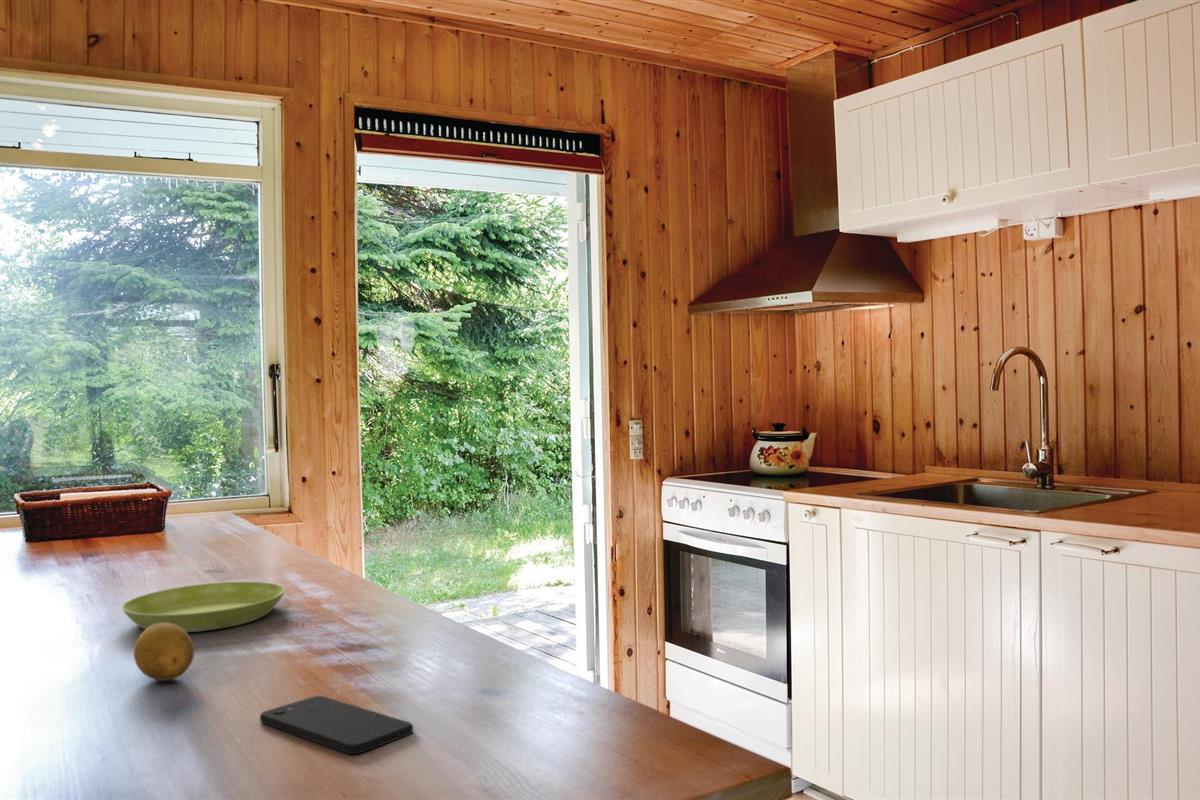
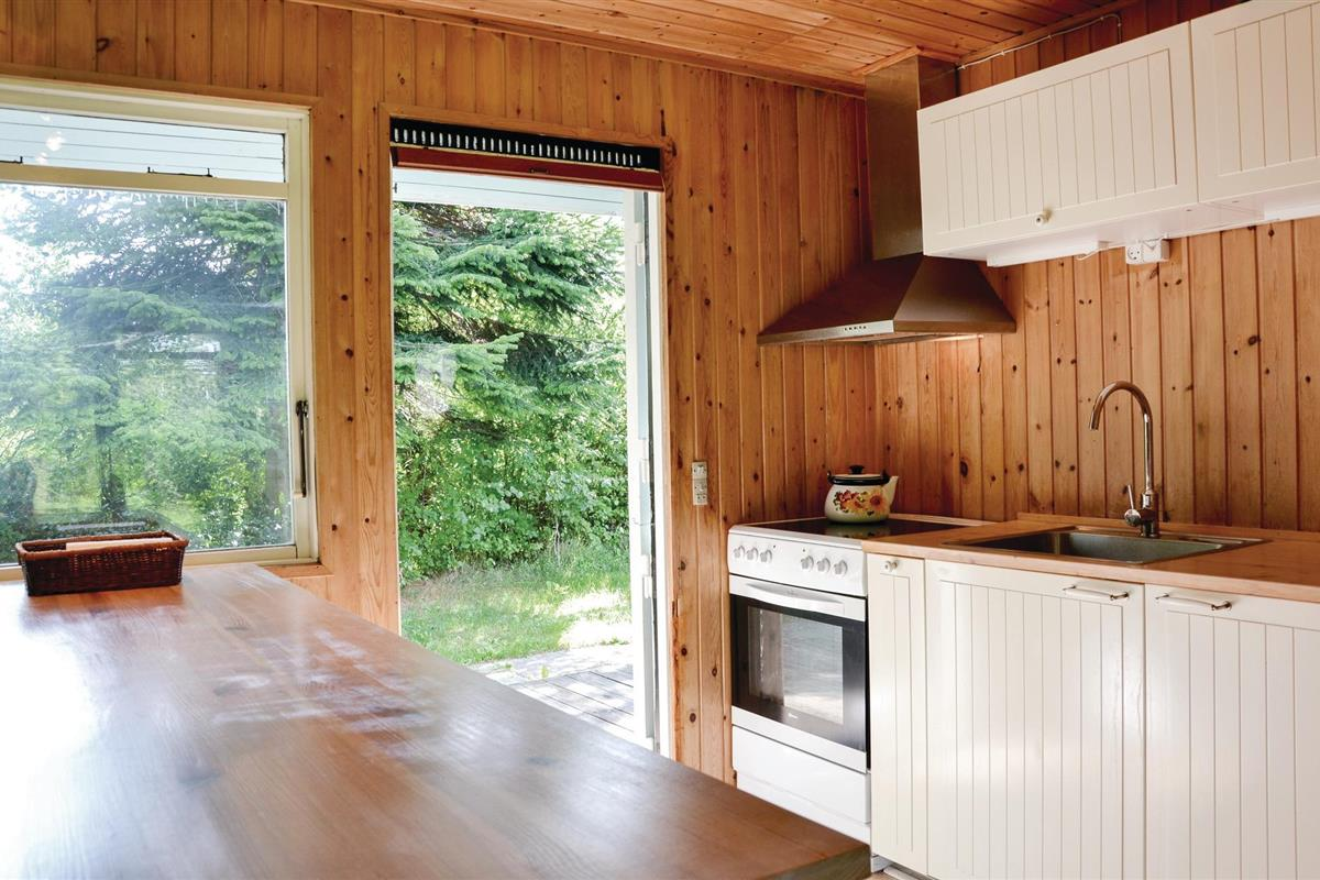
- fruit (163, 651)
- smartphone (334, 722)
- saucer (206, 607)
